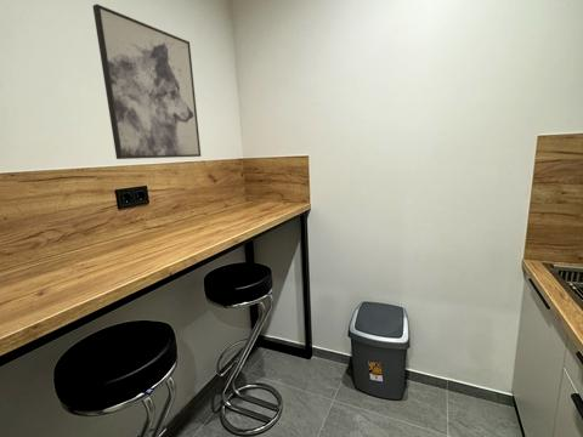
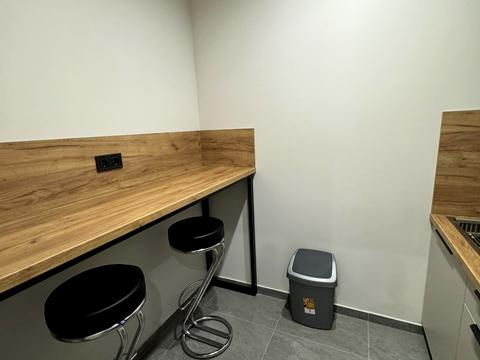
- wall art (155, 95)
